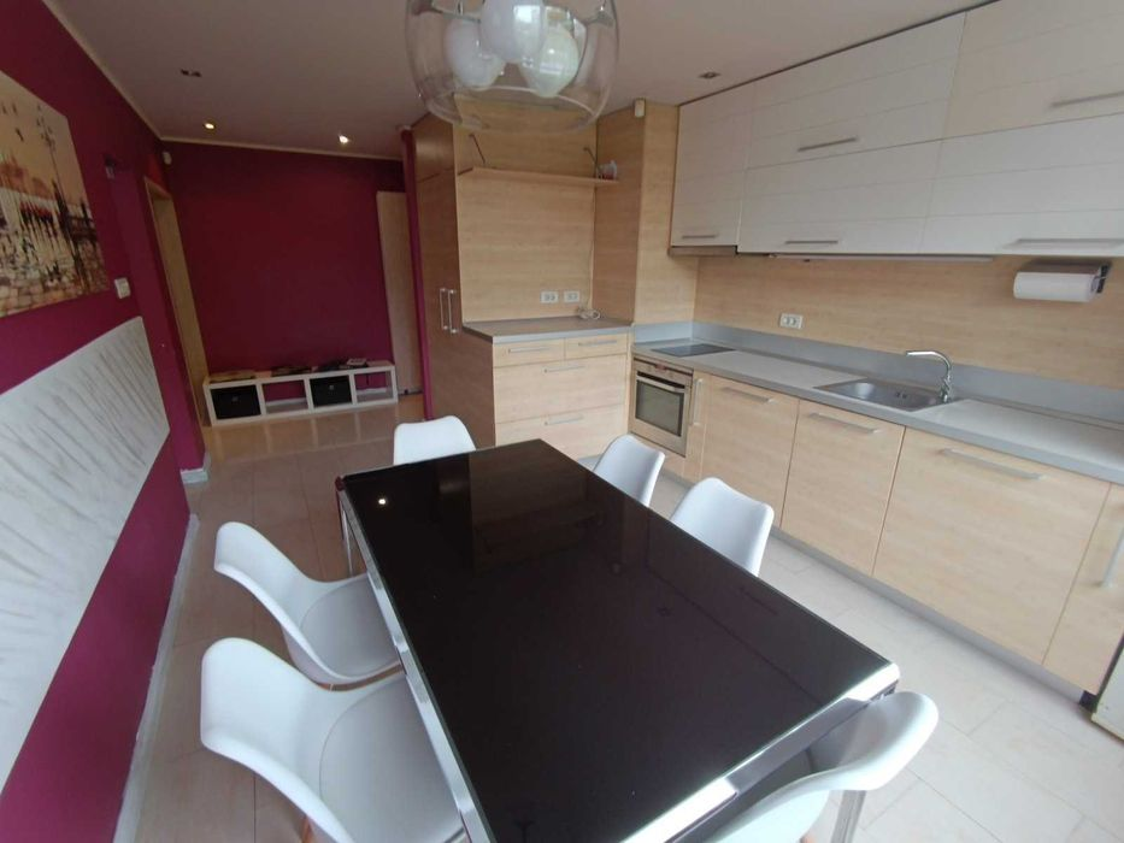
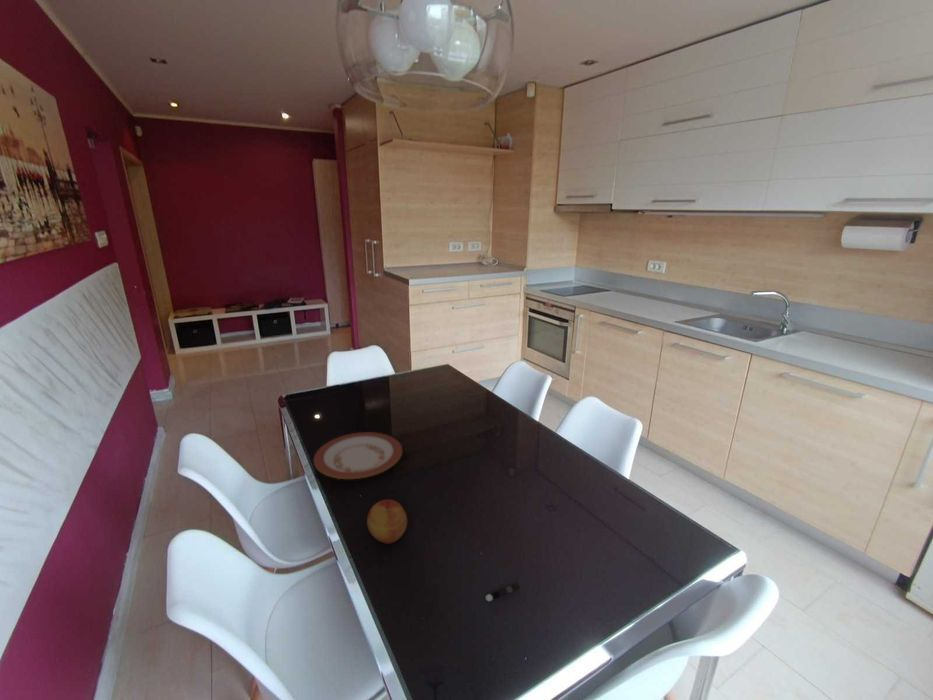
+ plate (359, 456)
+ apple (386, 520)
+ pepper shaker (502, 592)
